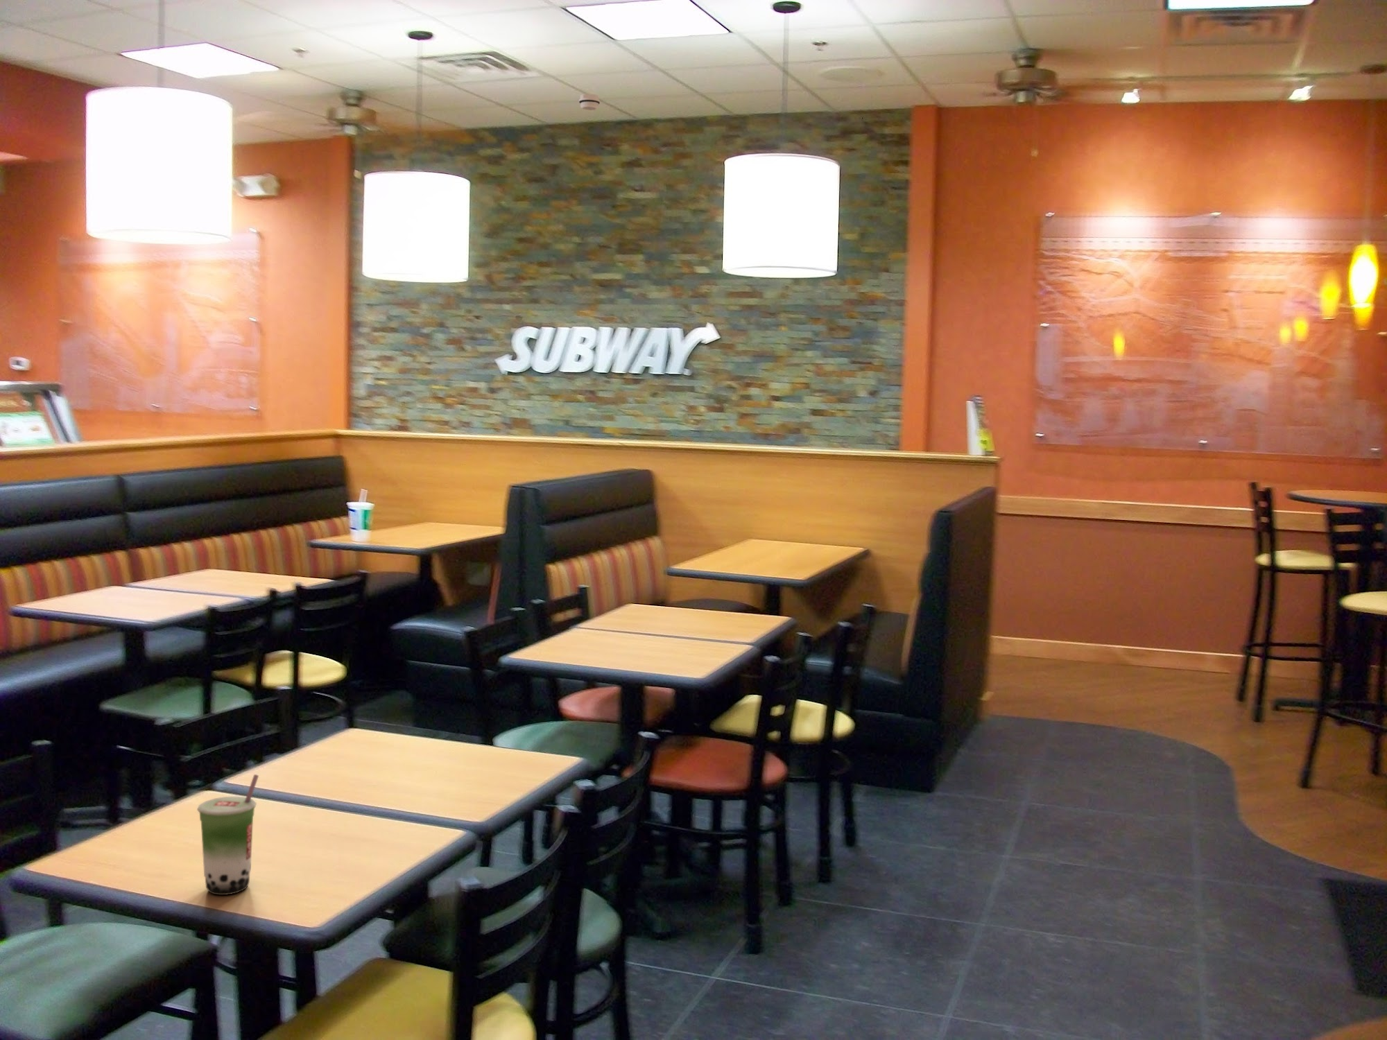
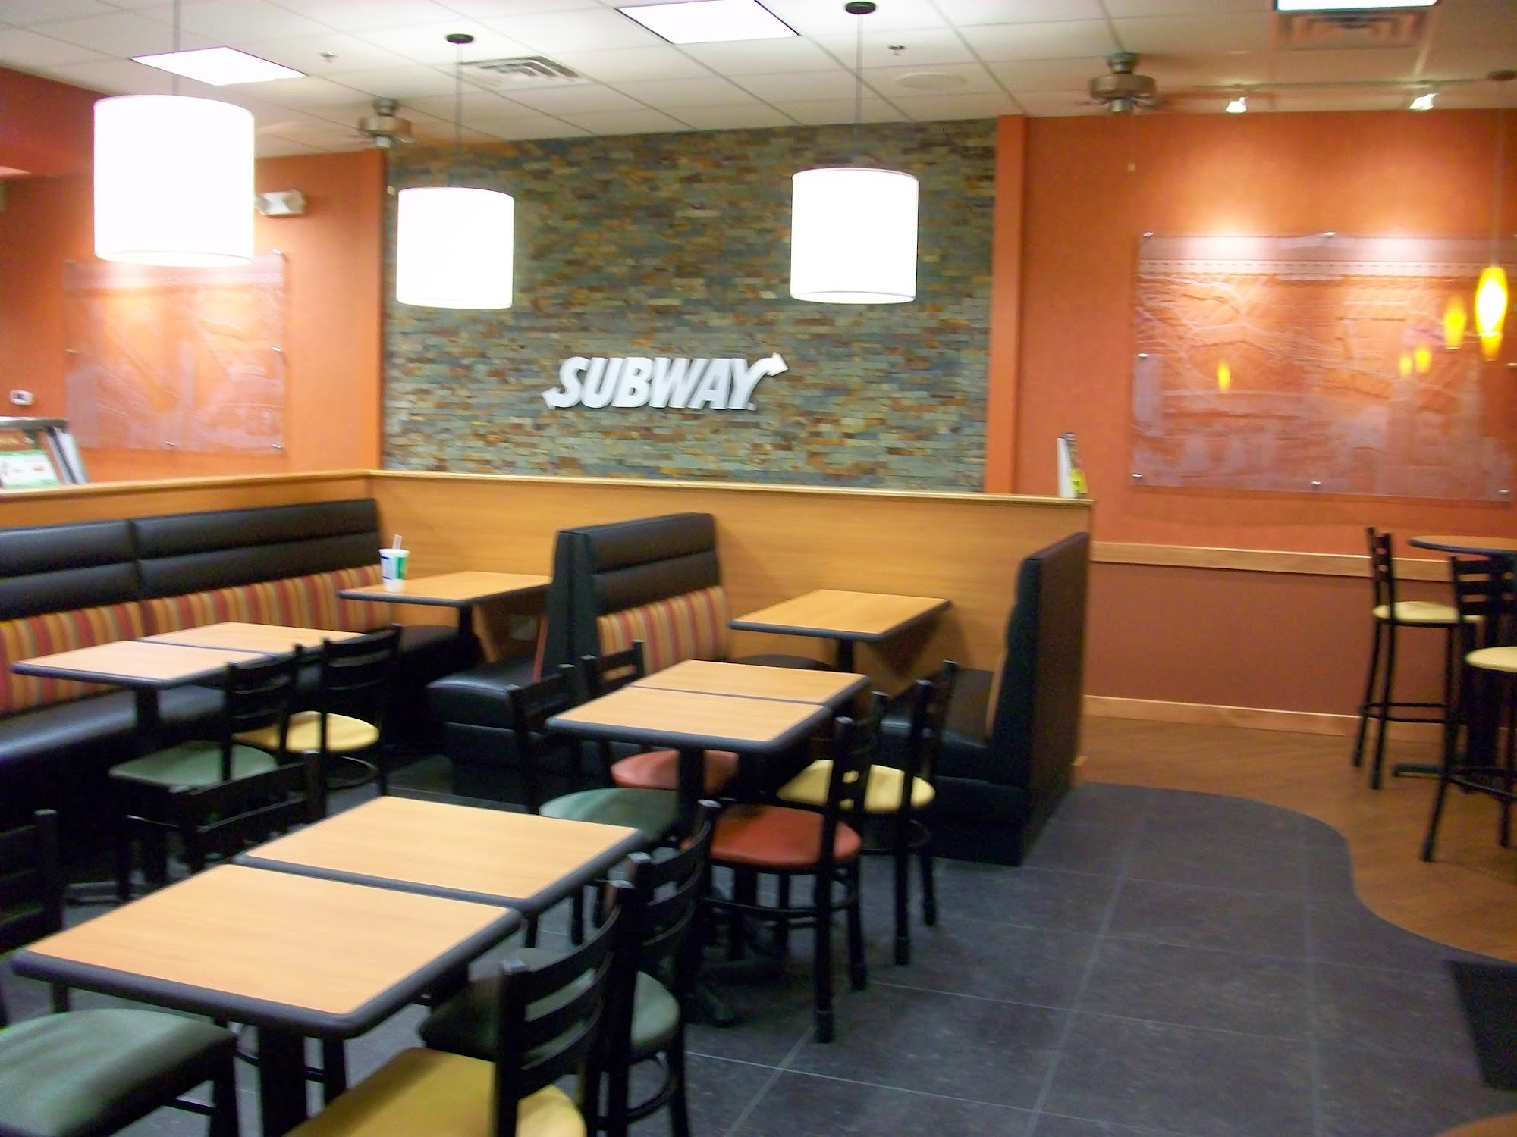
- beverage cup (227, 832)
- smoke detector (590, 102)
